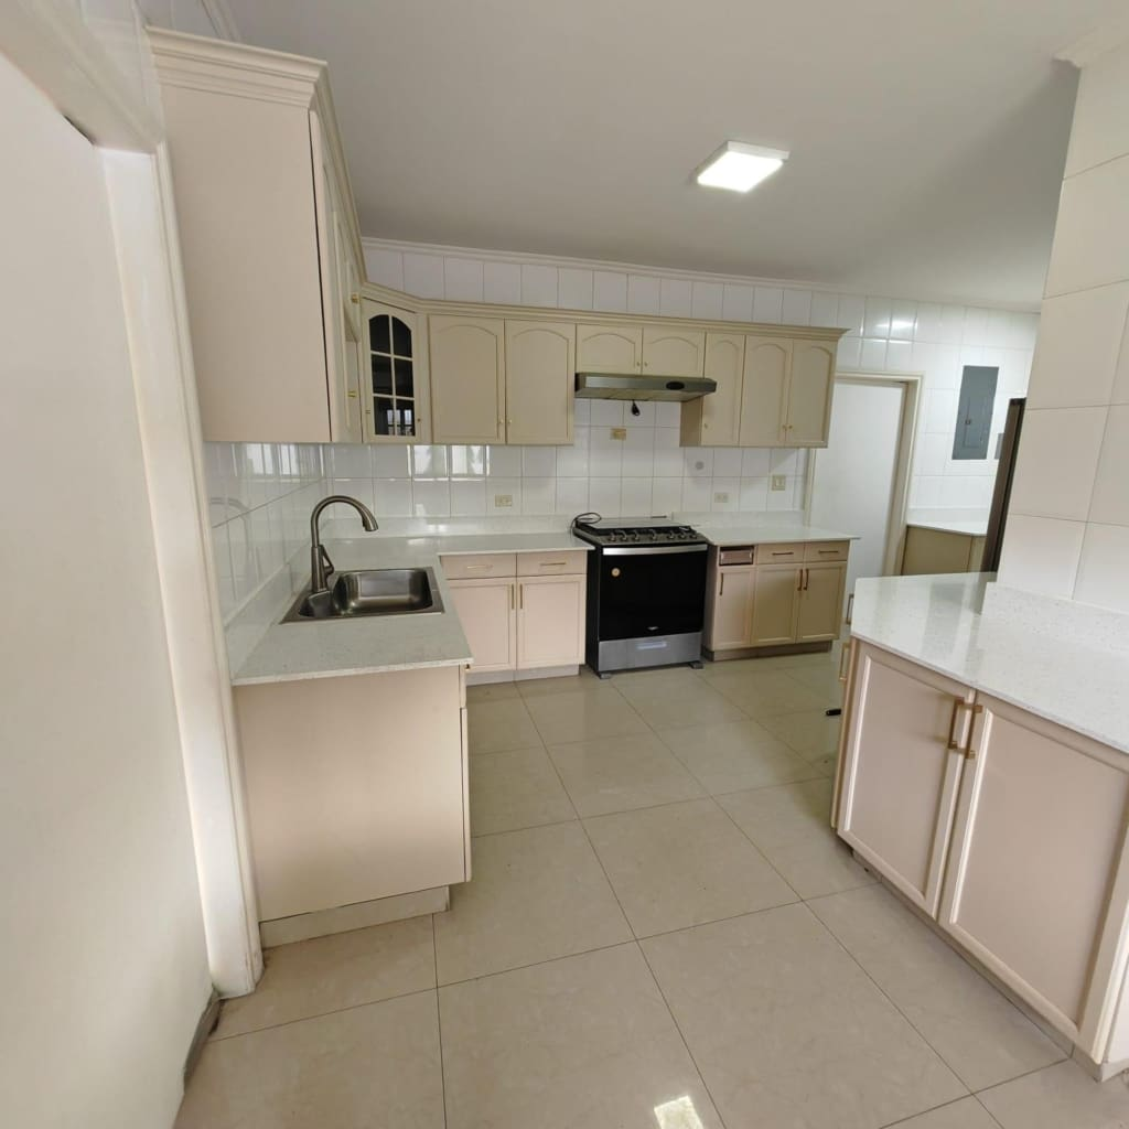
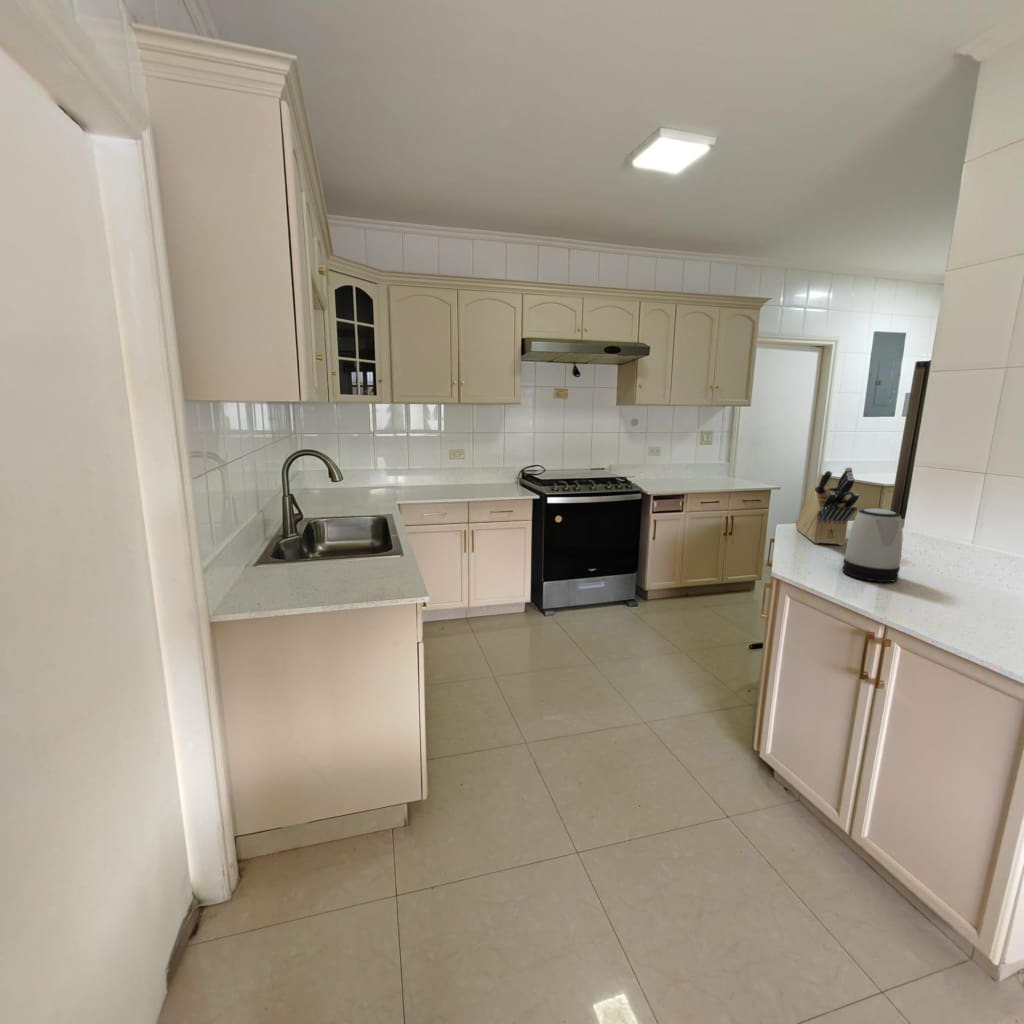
+ kettle (870, 540)
+ knife block (826, 502)
